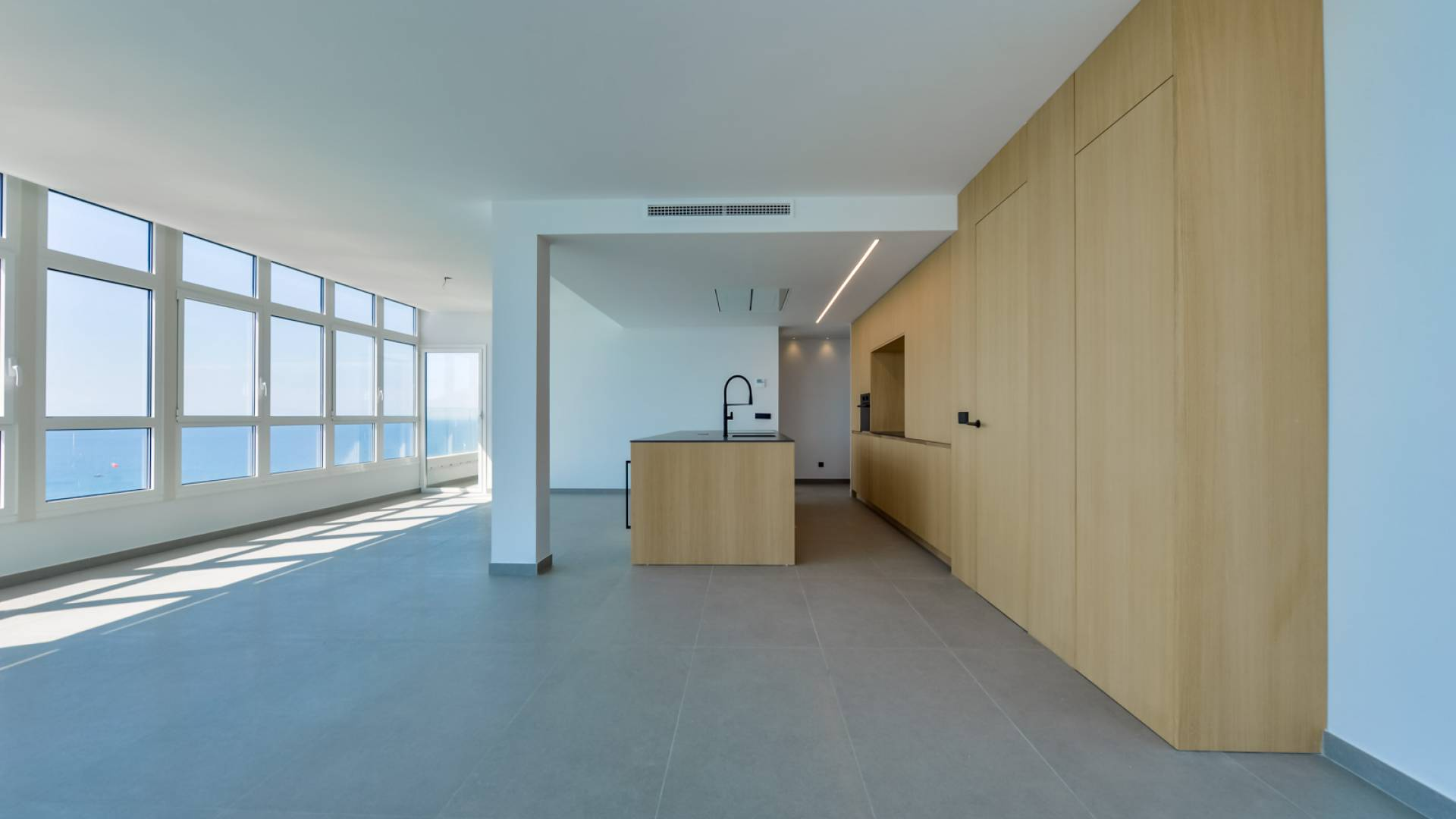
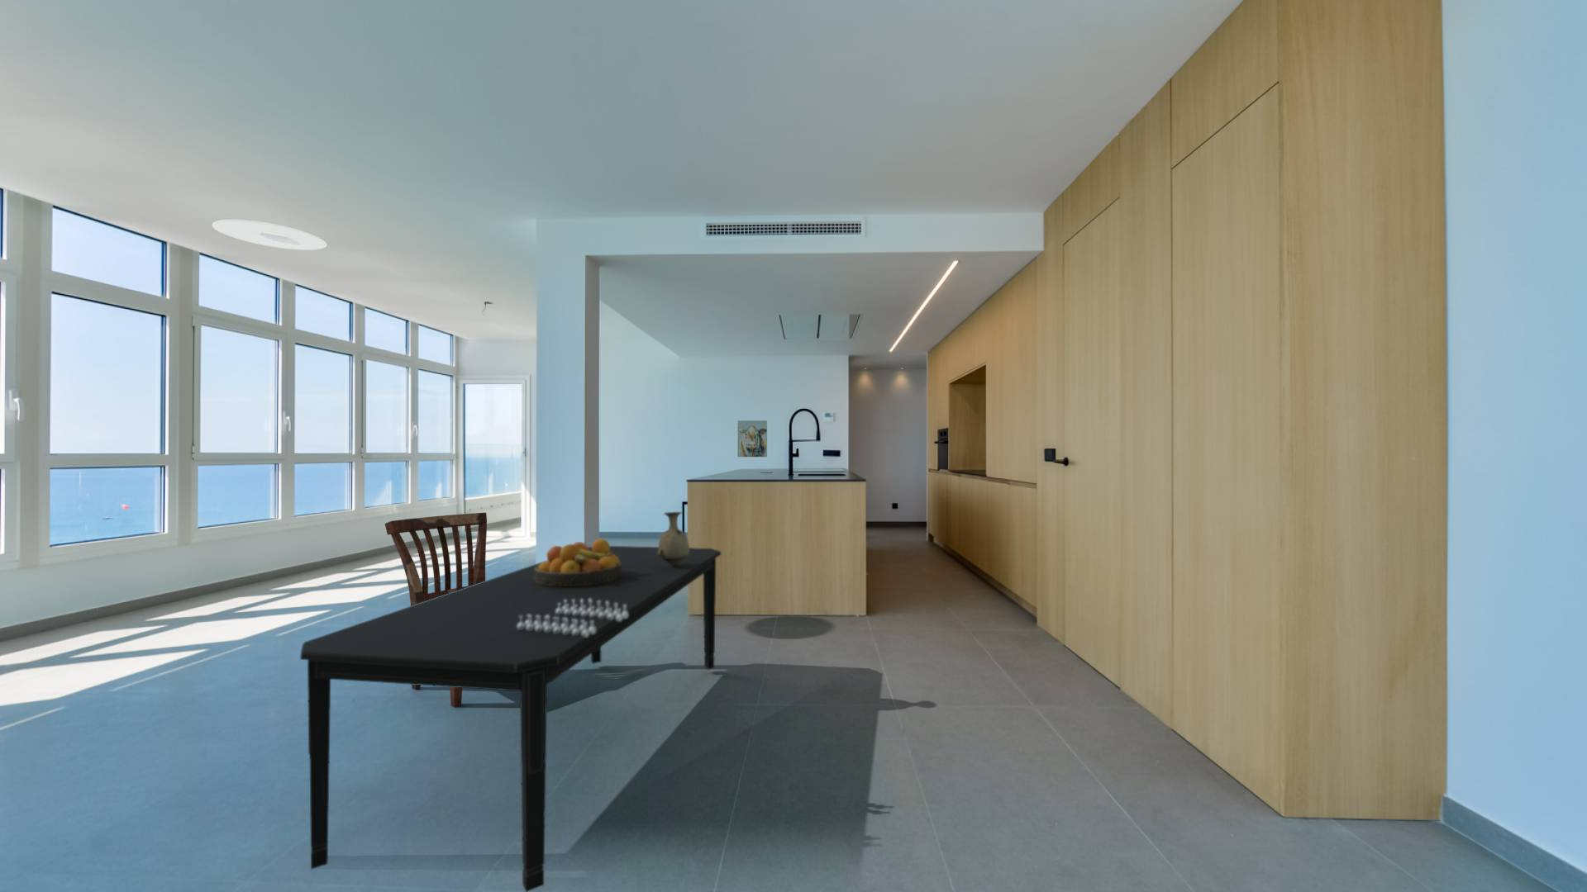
+ candle holder (574, 613)
+ dining chair (458, 589)
+ wall art (752, 439)
+ vase (674, 538)
+ dining table (576, 659)
+ ceiling light (271, 231)
+ fruit bowl (579, 559)
